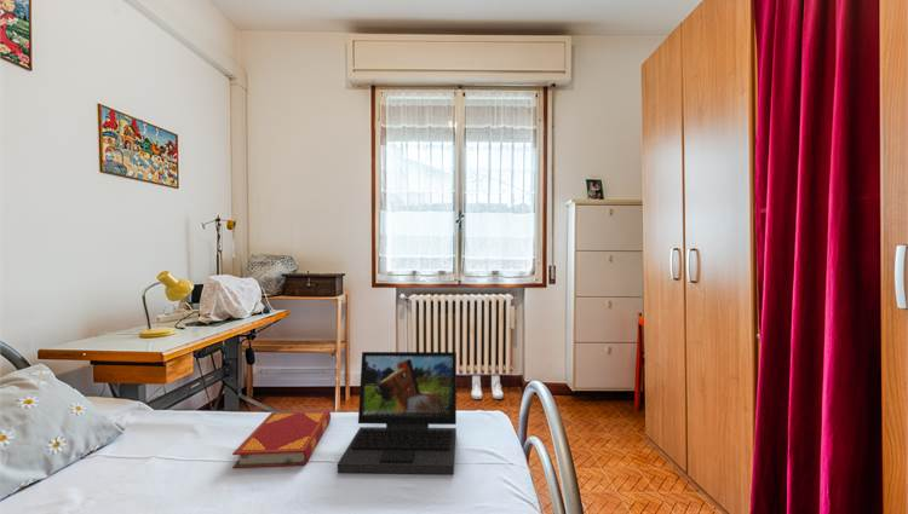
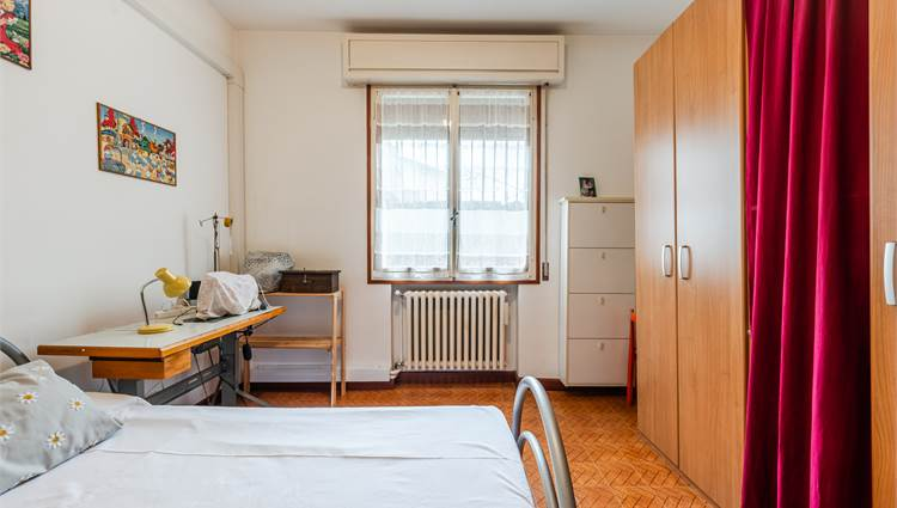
- hardback book (287, 435)
- laptop (403, 404)
- boots (492, 386)
